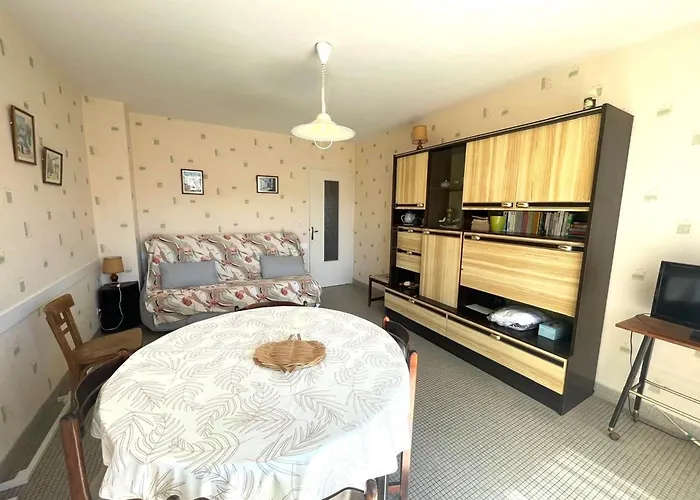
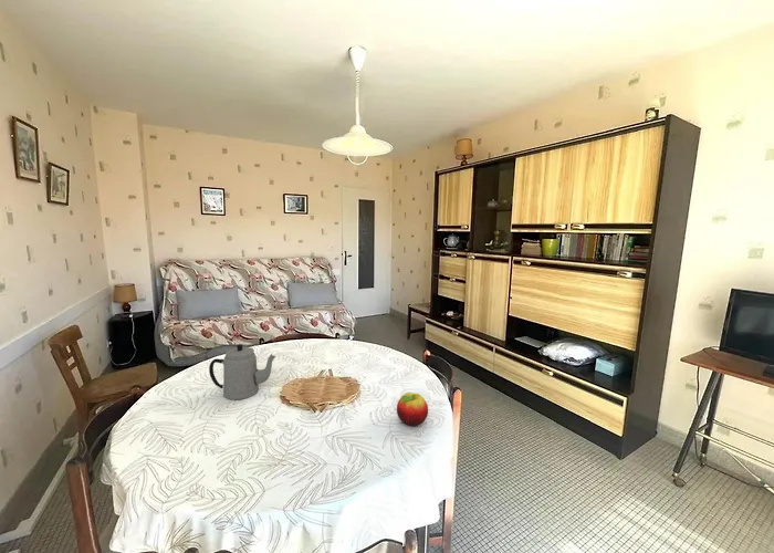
+ teapot (242, 368)
+ fruit (411, 407)
